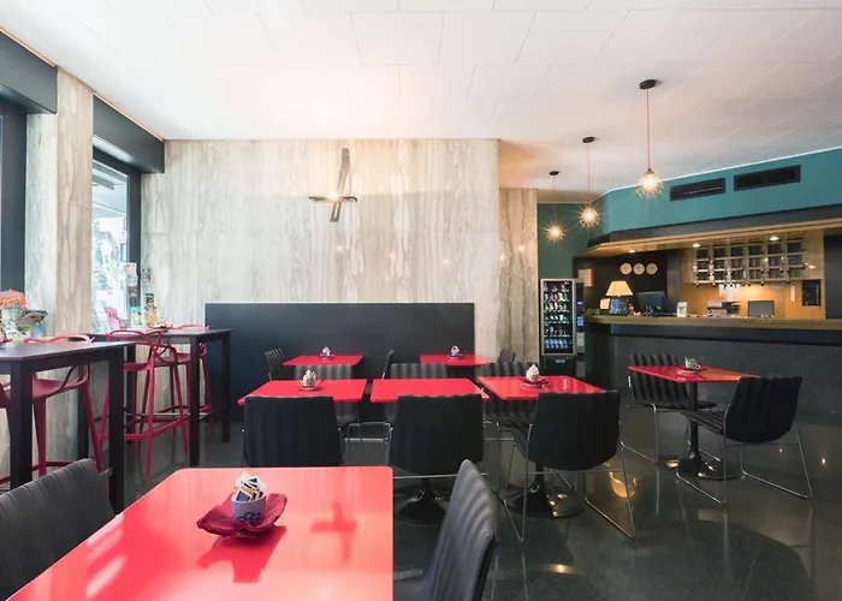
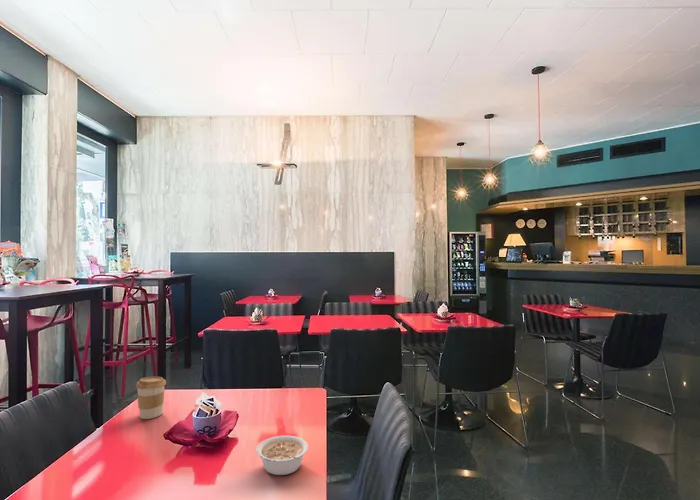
+ legume (284, 454)
+ coffee cup (151, 396)
